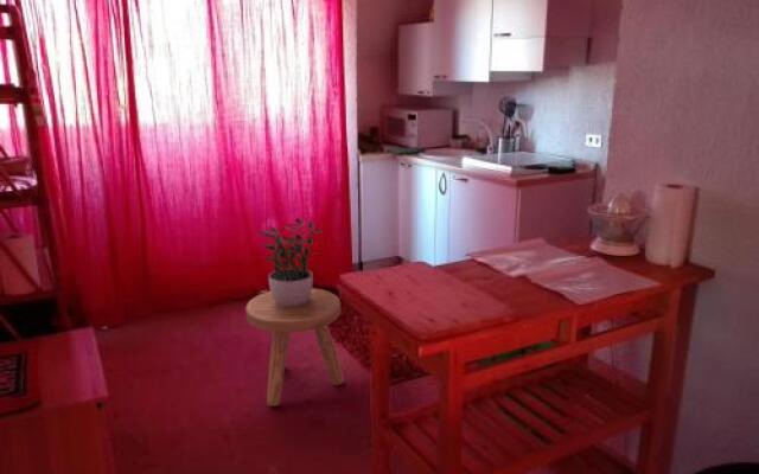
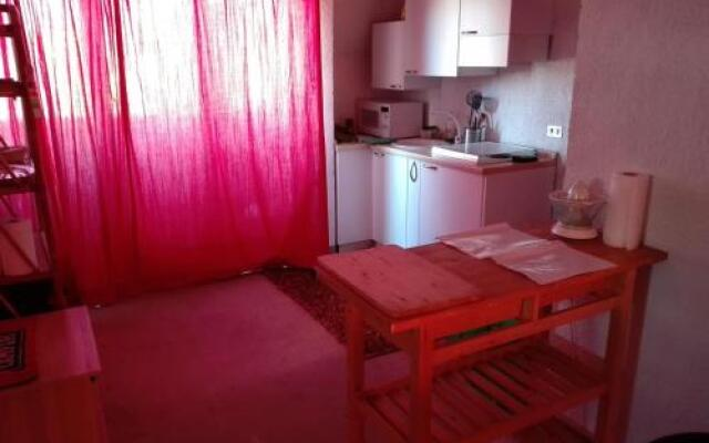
- potted plant (292, 261)
- stool (288, 340)
